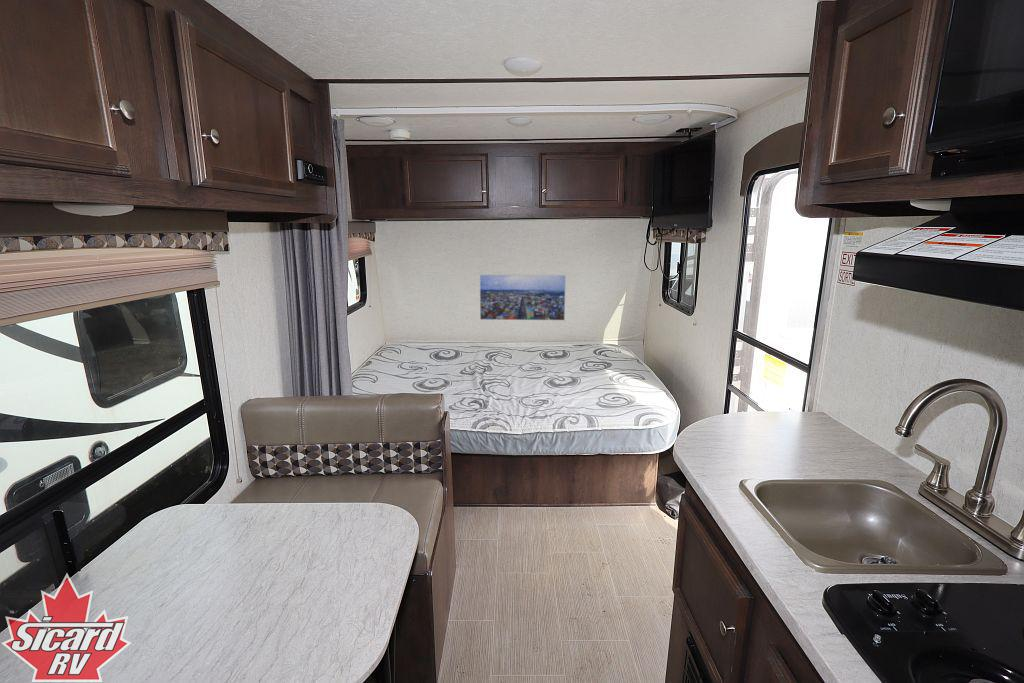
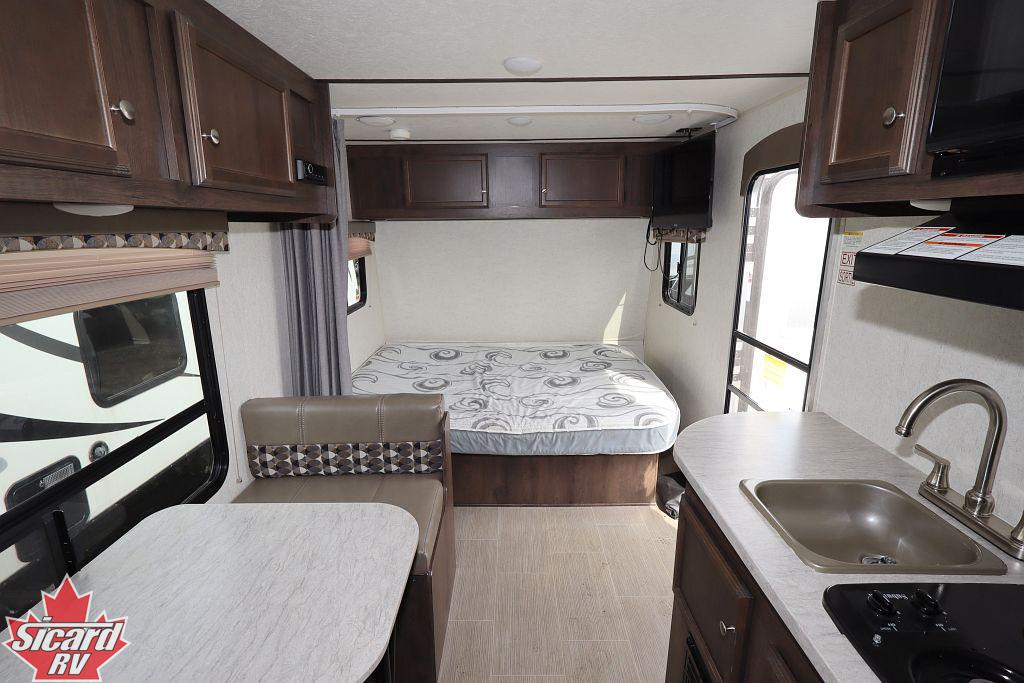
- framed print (522, 297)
